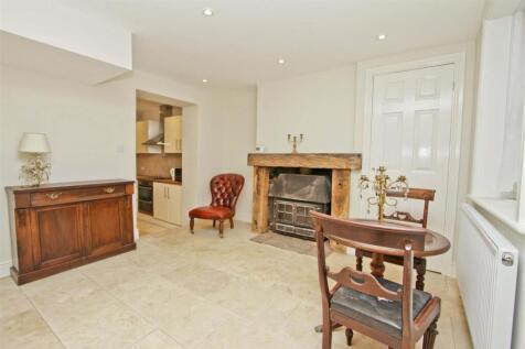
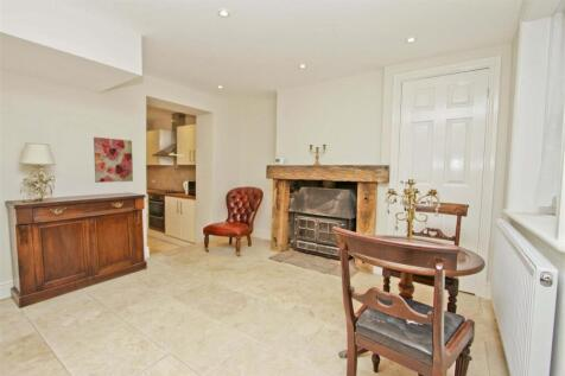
+ wall art (114, 160)
